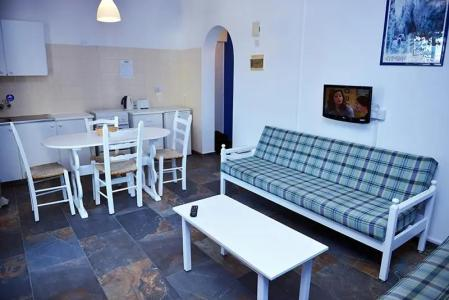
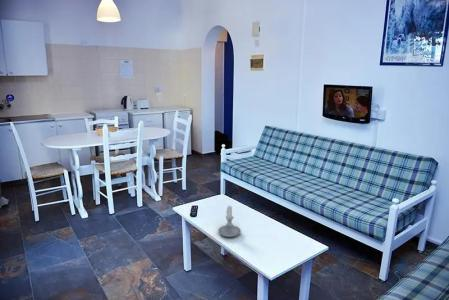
+ candle (229, 219)
